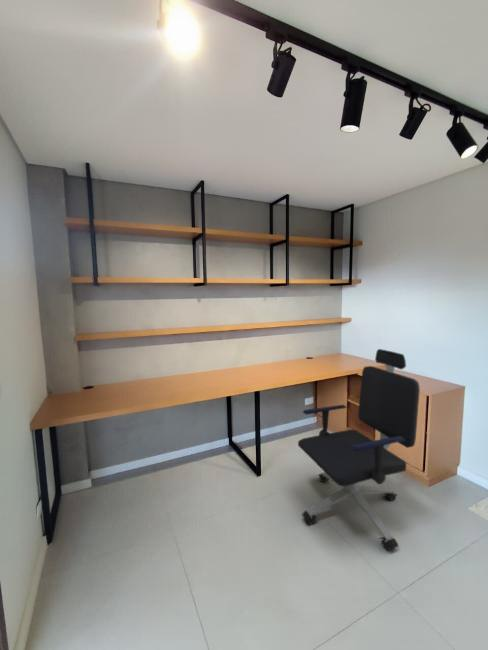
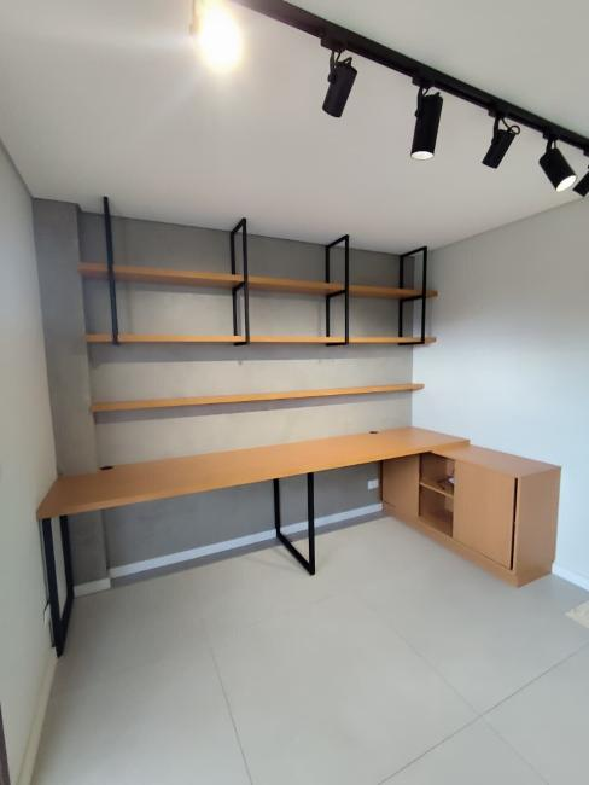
- office chair (353, 434)
